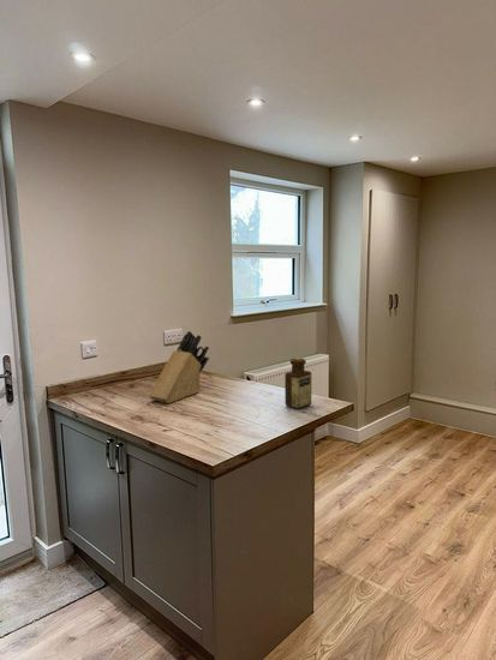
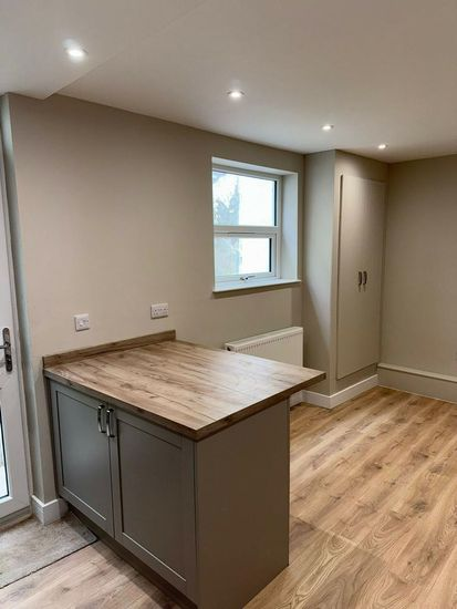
- bottle (298, 382)
- knife block (180, 364)
